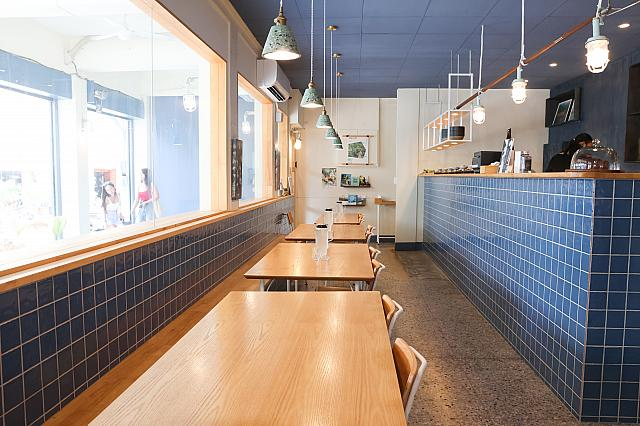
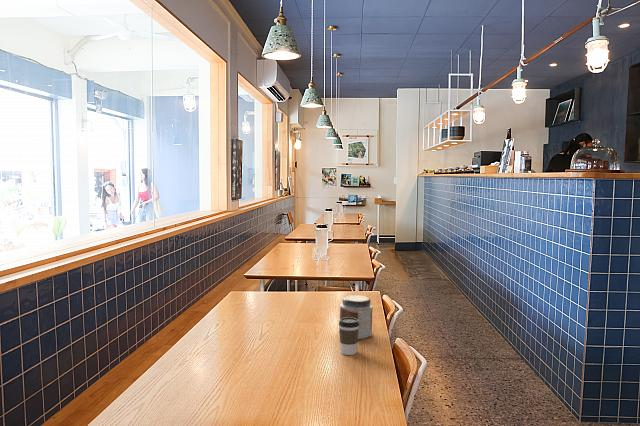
+ jar (355, 316)
+ coffee cup (348, 336)
